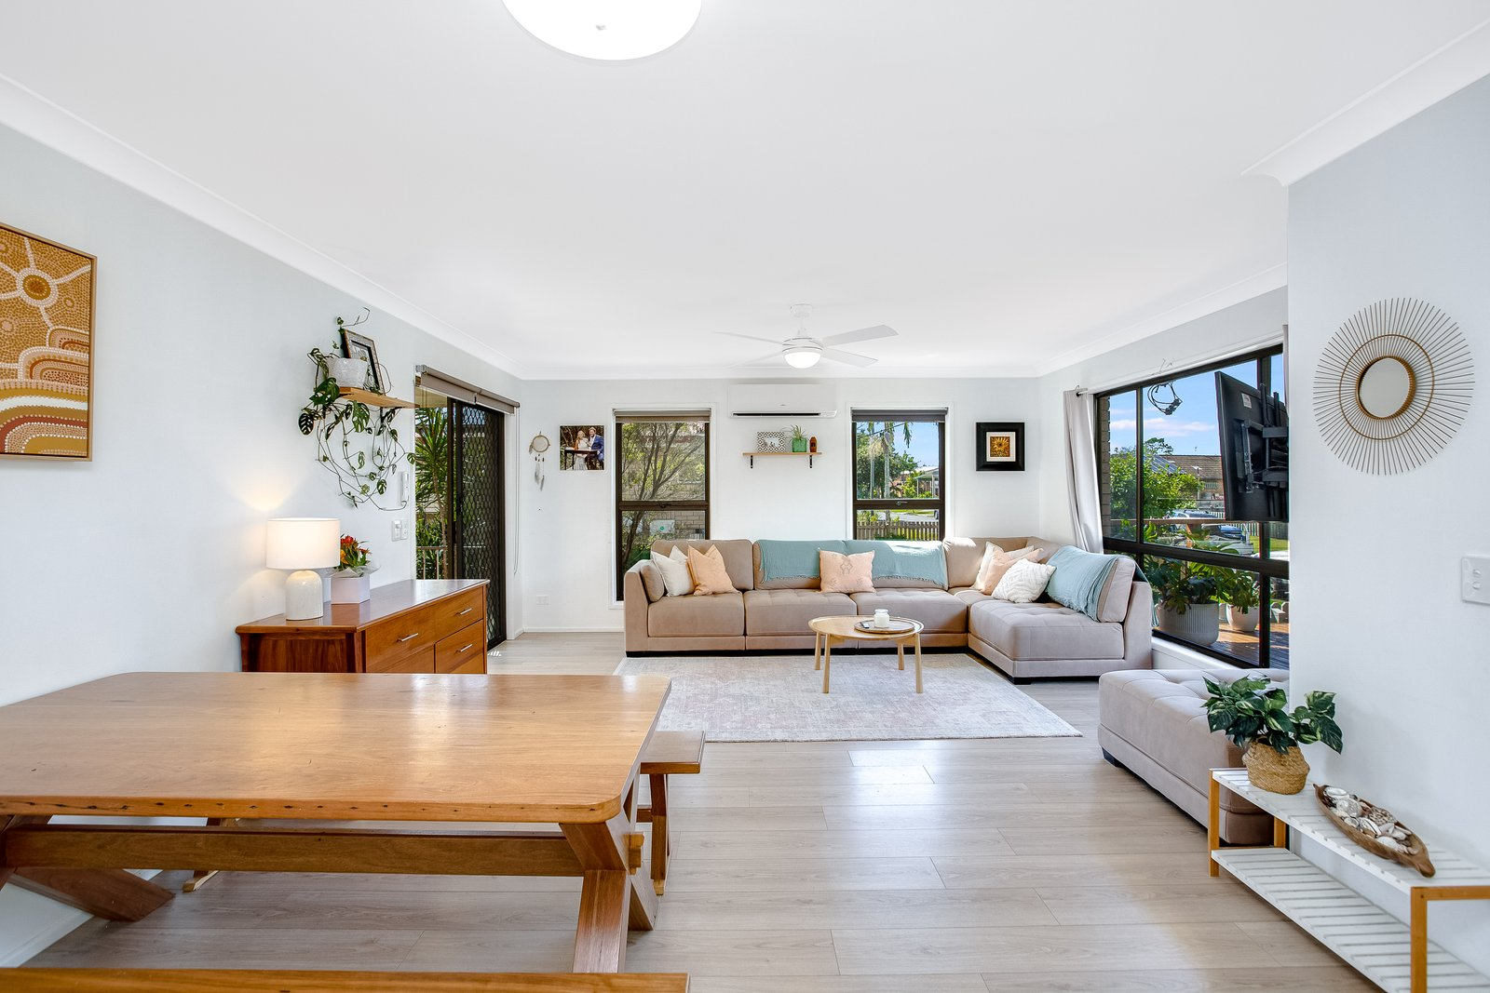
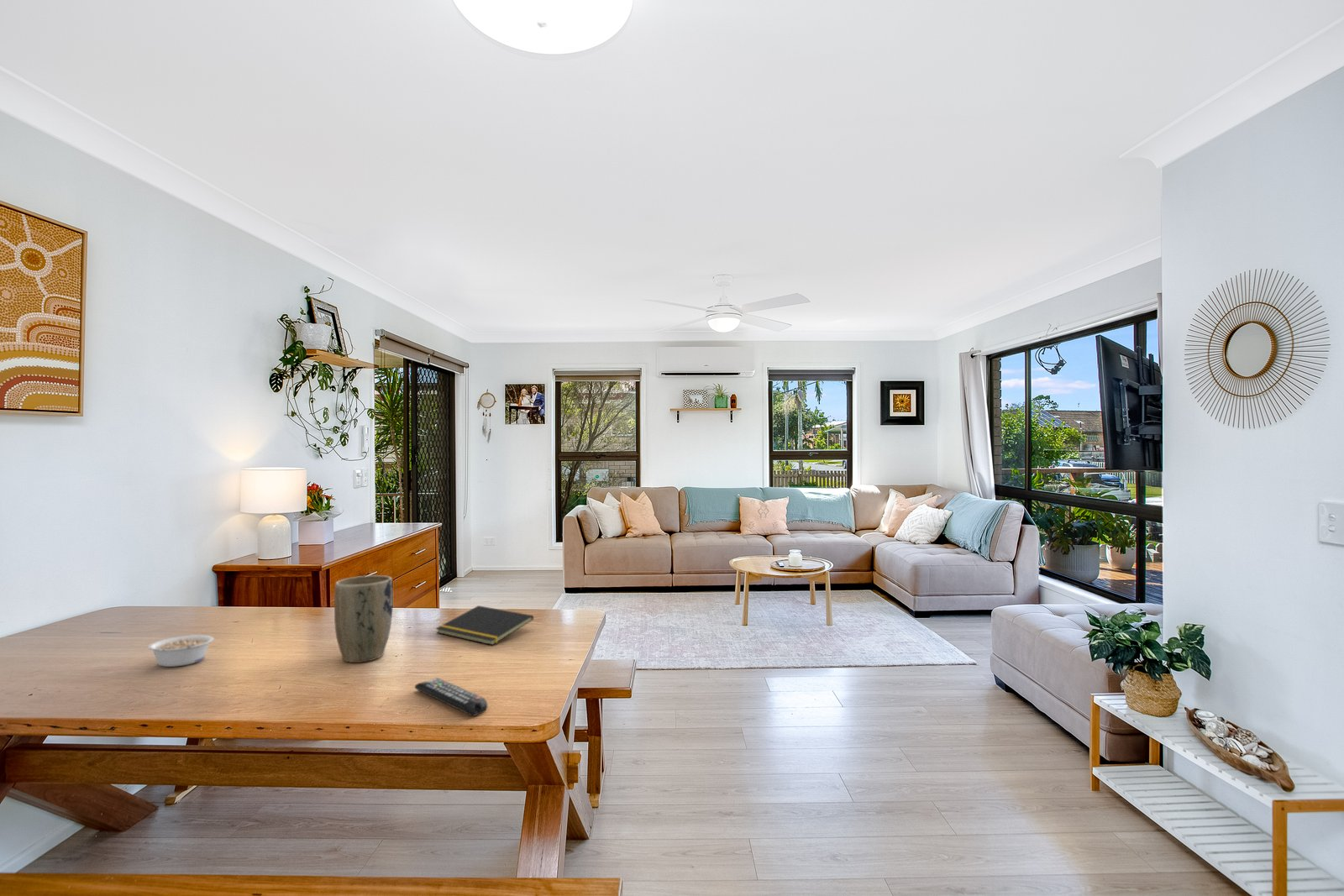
+ legume (183, 649)
+ plant pot (364, 618)
+ remote control (449, 695)
+ notepad (485, 624)
